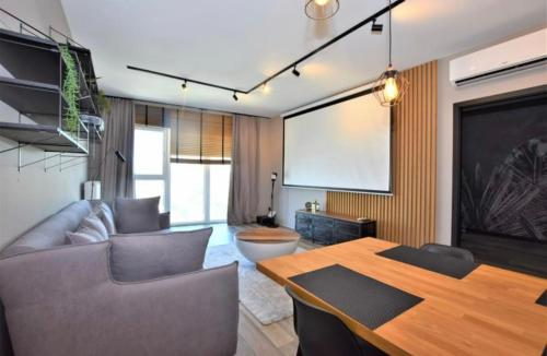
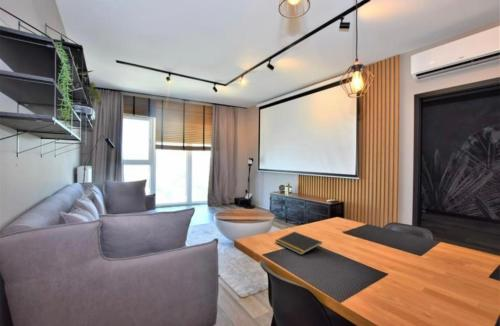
+ notepad (297, 242)
